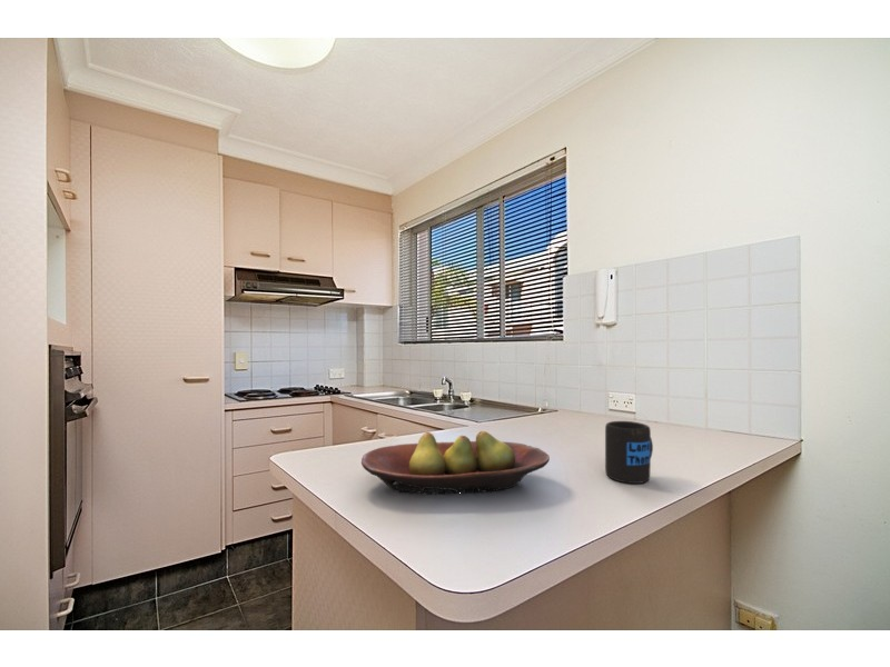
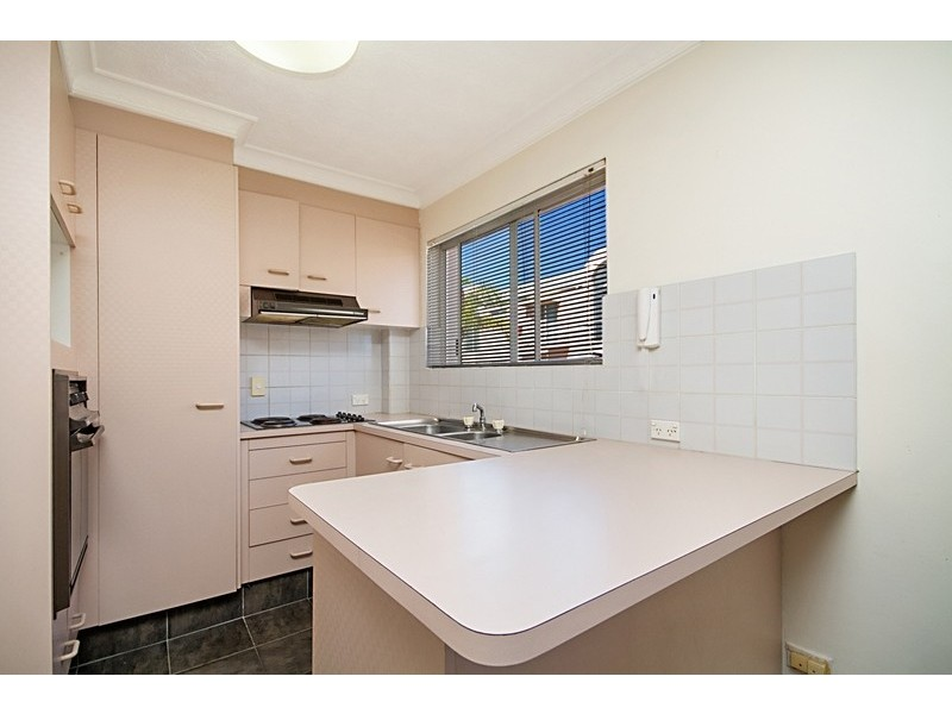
- mug (632, 450)
- fruit bowl (455, 458)
